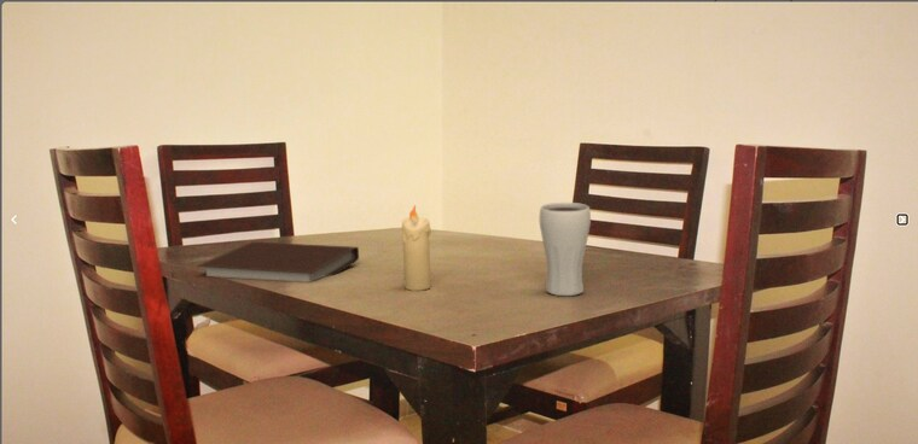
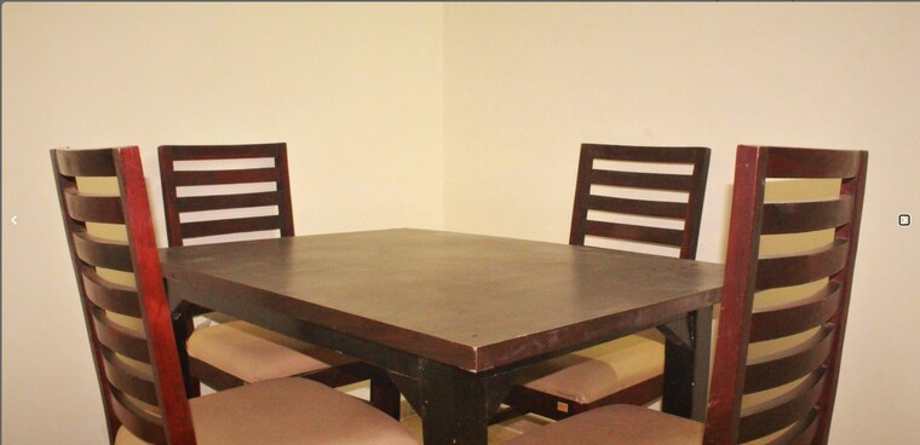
- drinking glass (564, 250)
- candle (417, 246)
- notebook (280, 262)
